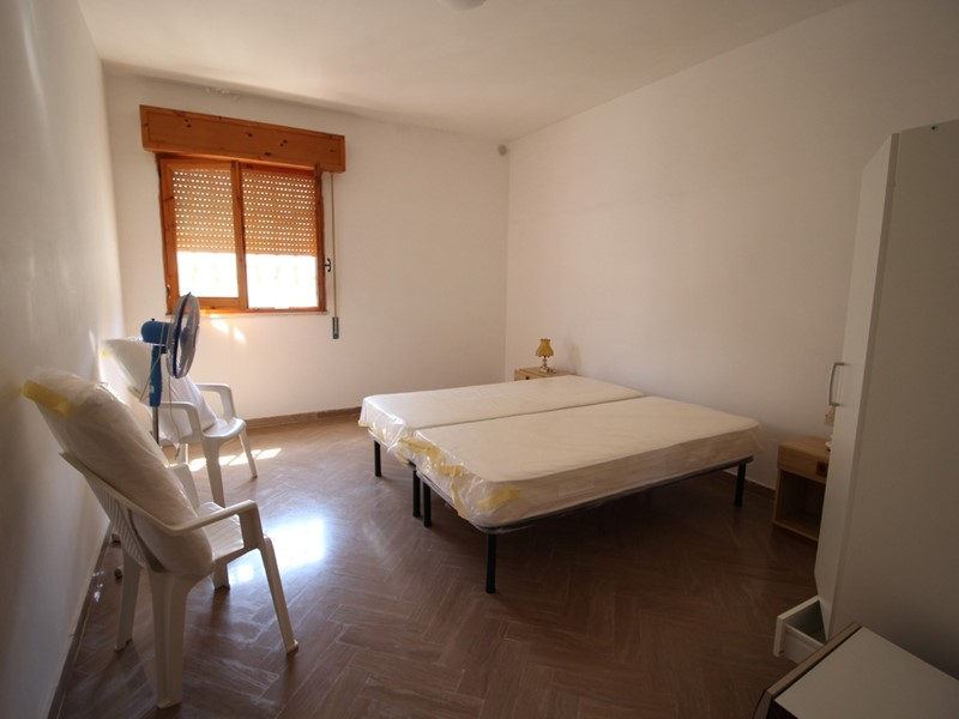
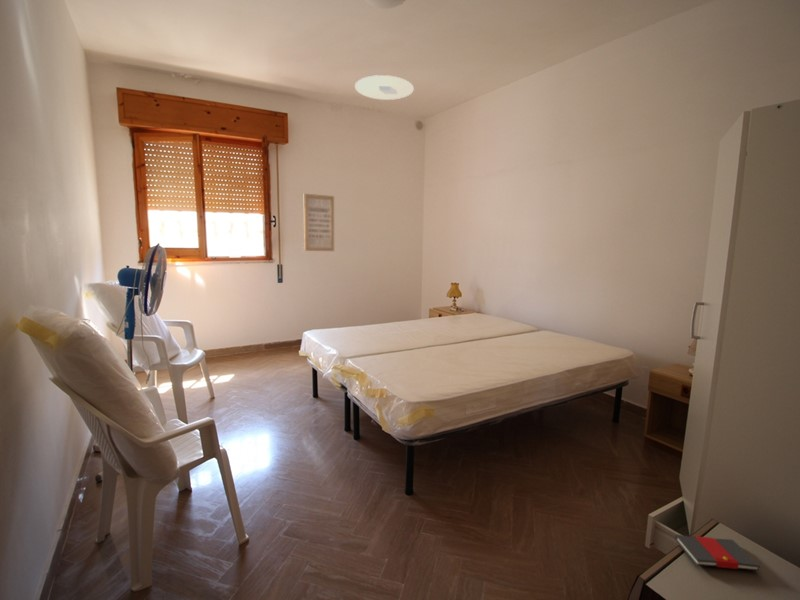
+ ceiling light (384, 85)
+ book (715, 551)
+ wall art (319, 223)
